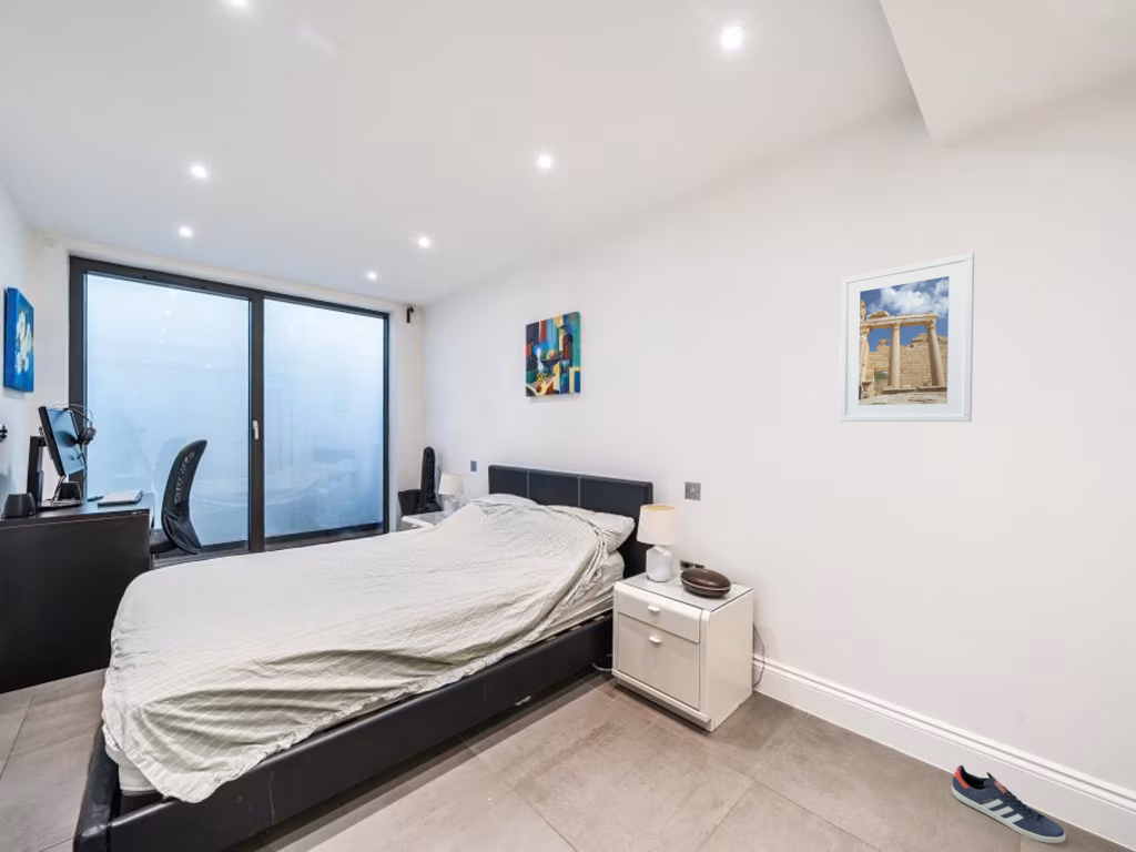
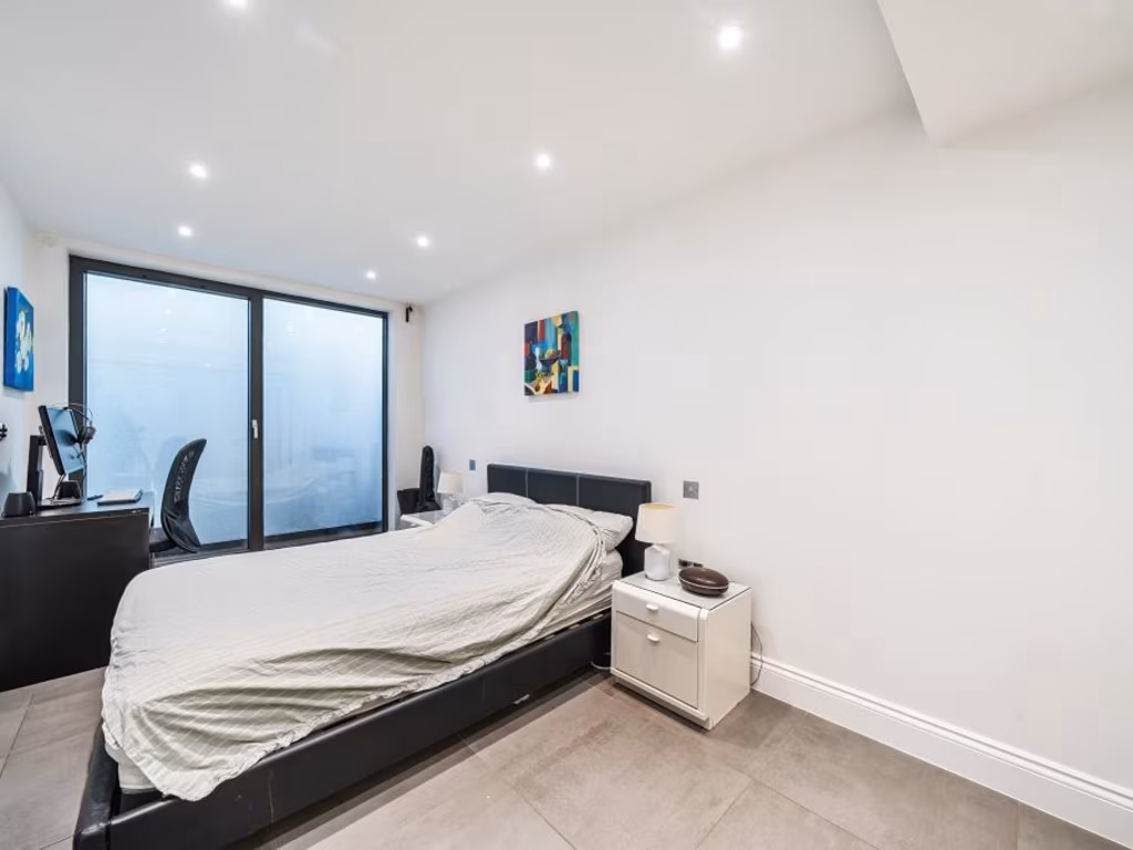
- sneaker (1004, 800)
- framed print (901, 344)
